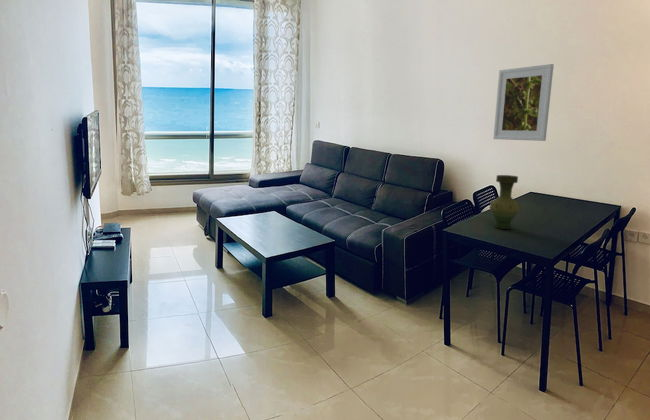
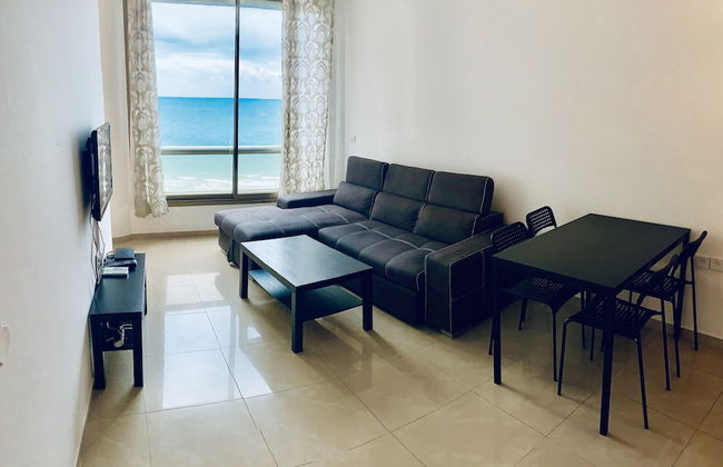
- vase (504, 201)
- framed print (521, 104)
